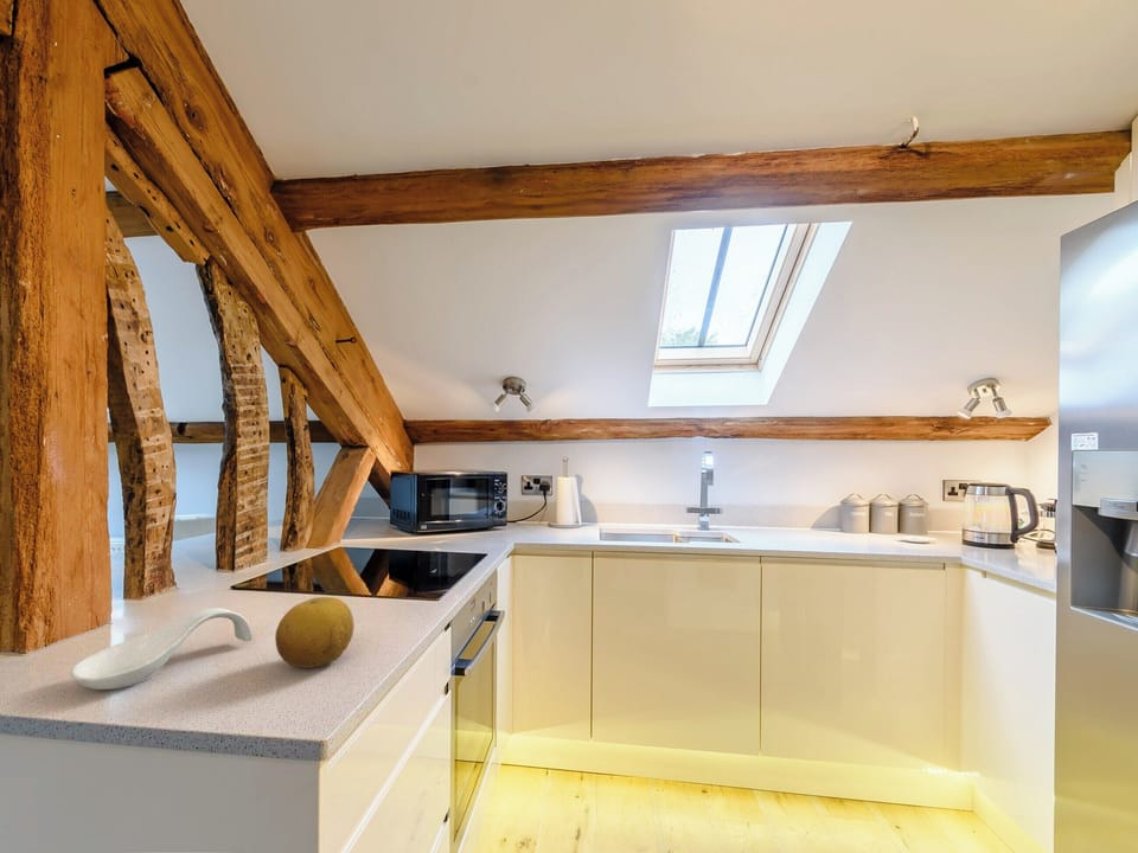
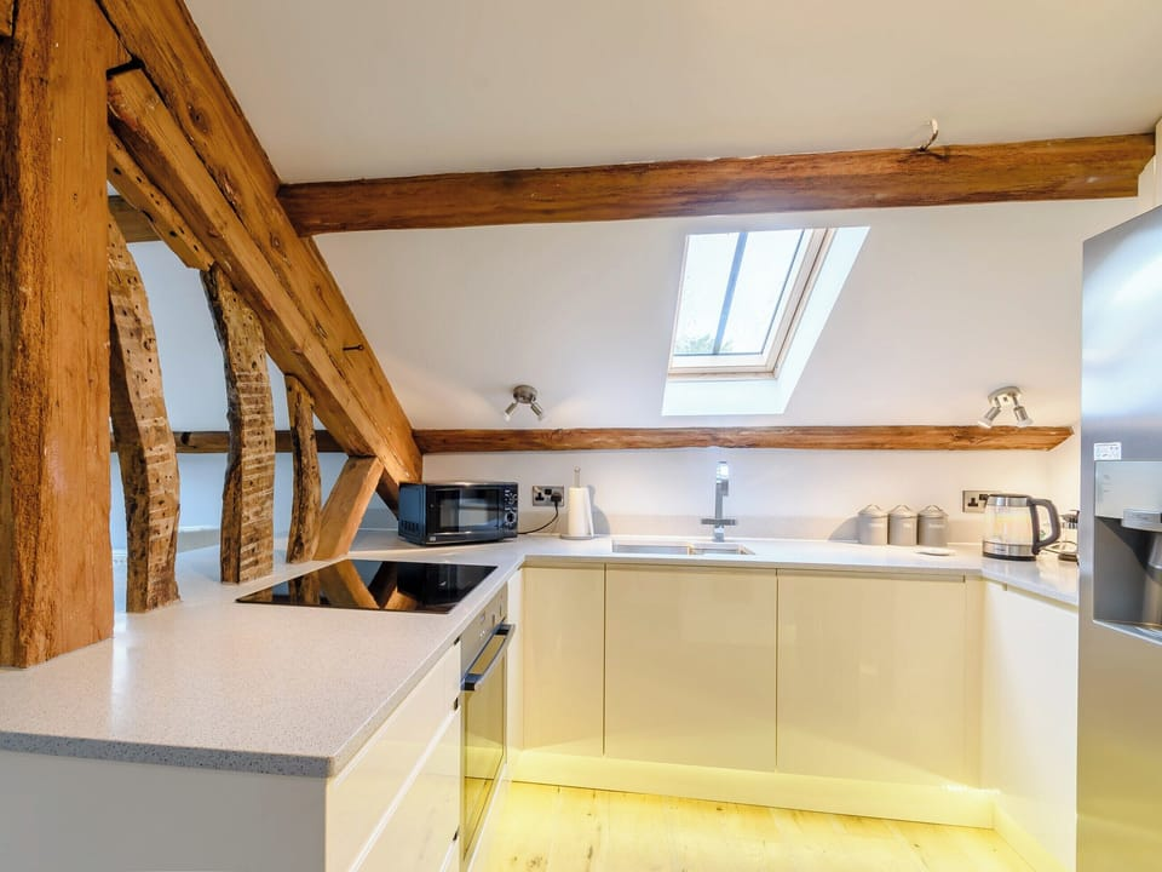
- spoon rest (170, 643)
- fruit (315, 630)
